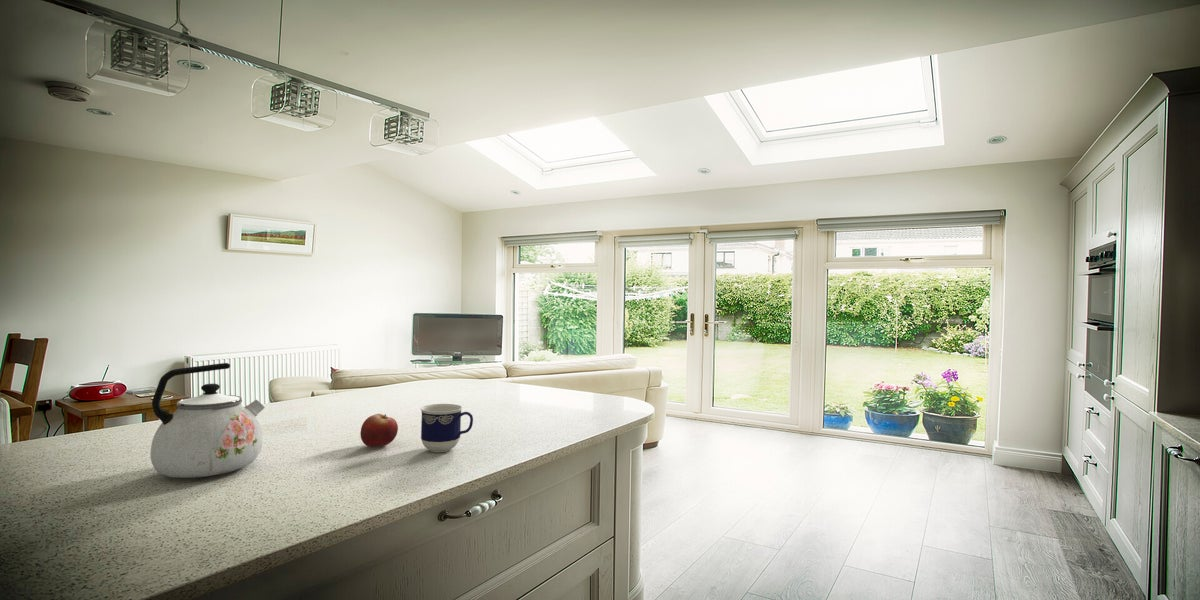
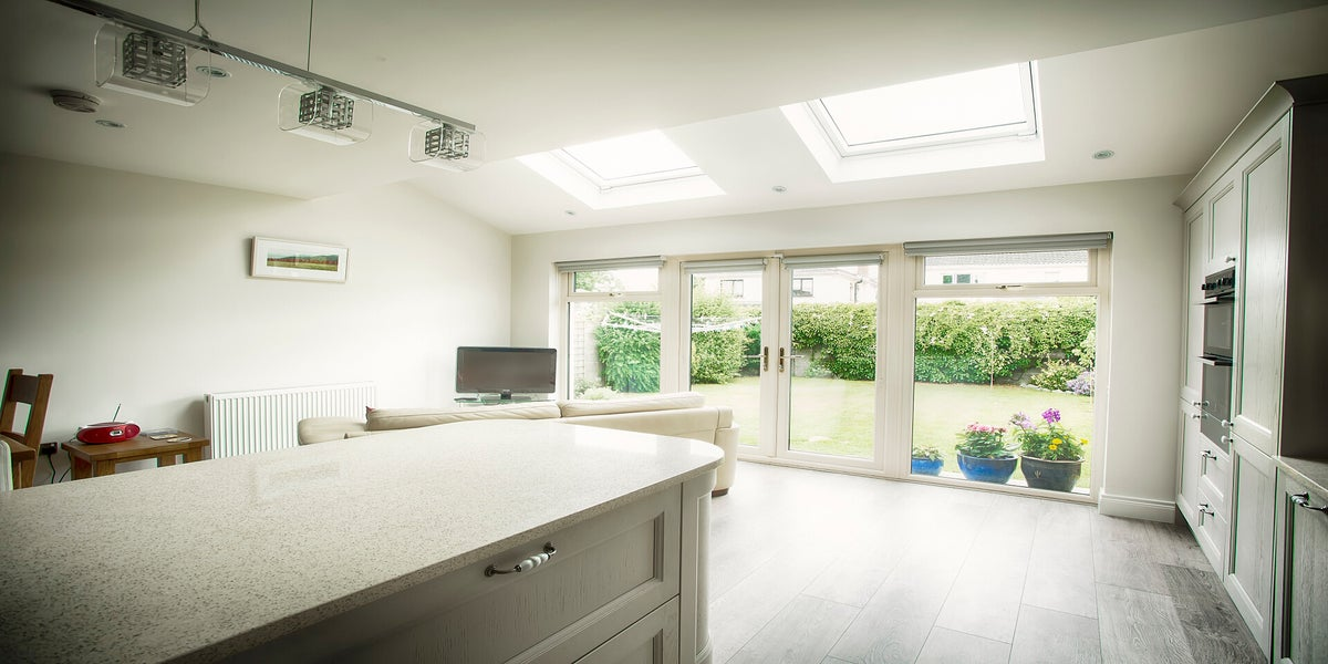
- fruit (378, 430)
- cup (447, 428)
- kettle (210, 416)
